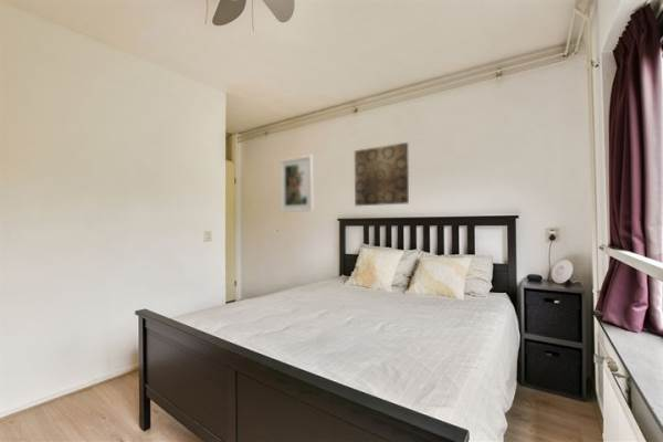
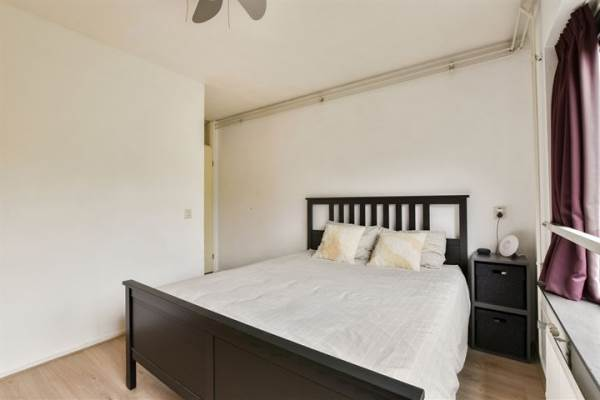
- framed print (295, 185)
- wall art (380, 176)
